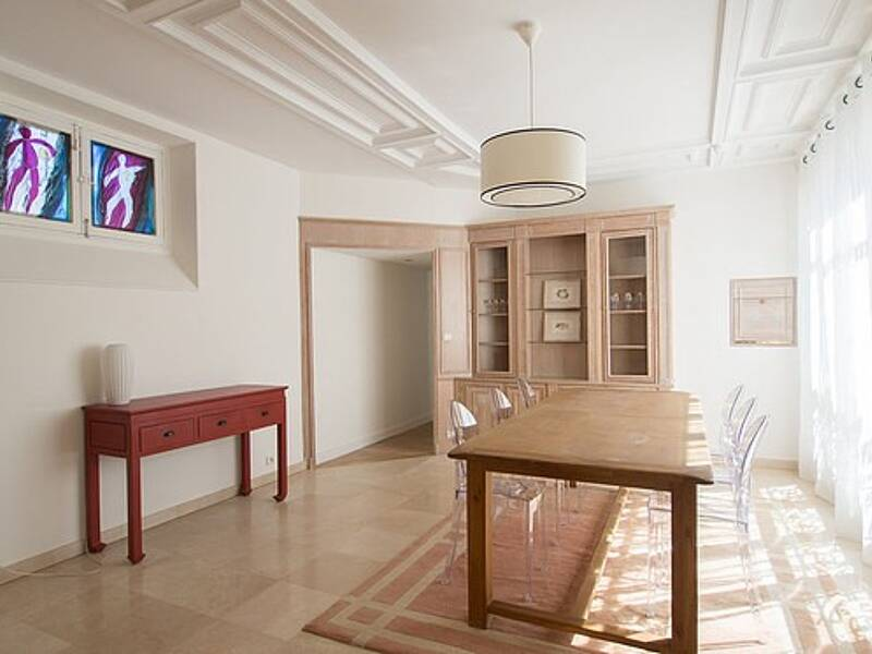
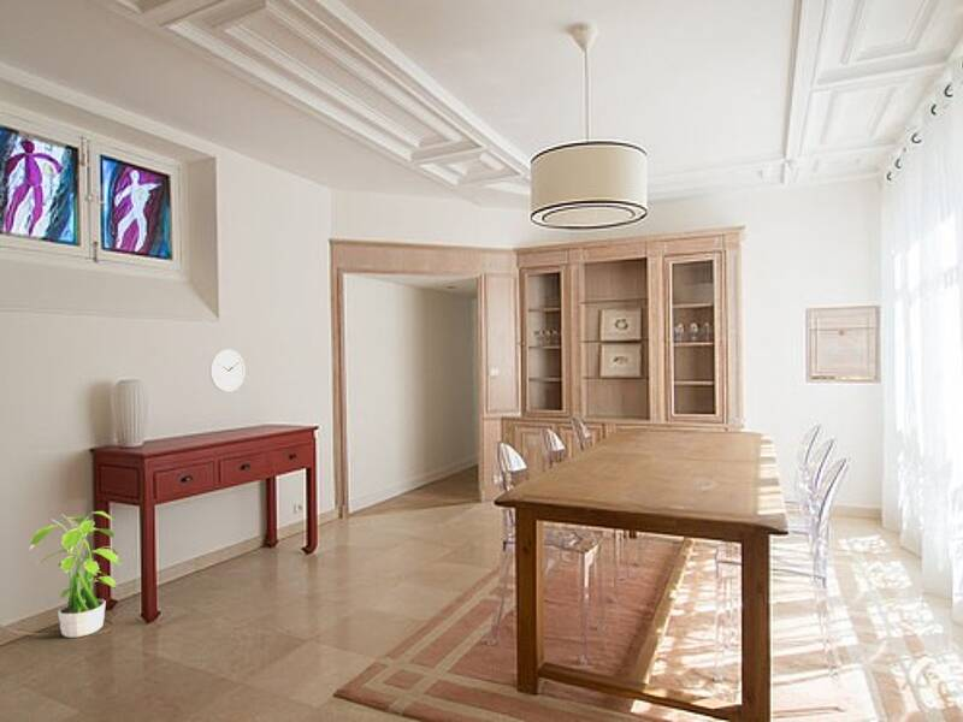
+ potted plant (76, 574)
+ wall clock (228, 371)
